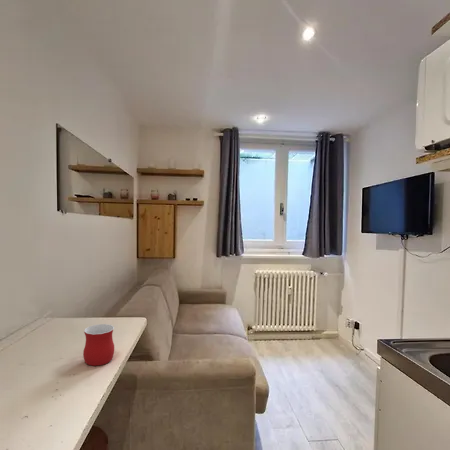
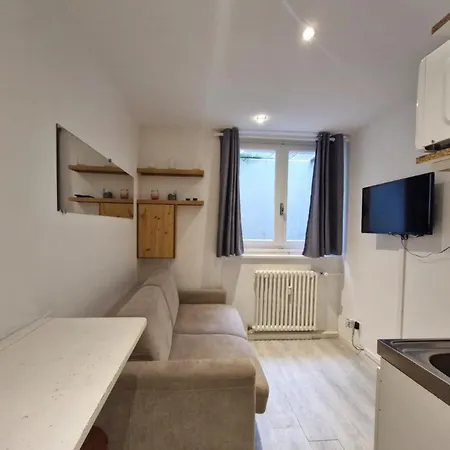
- mug (98, 342)
